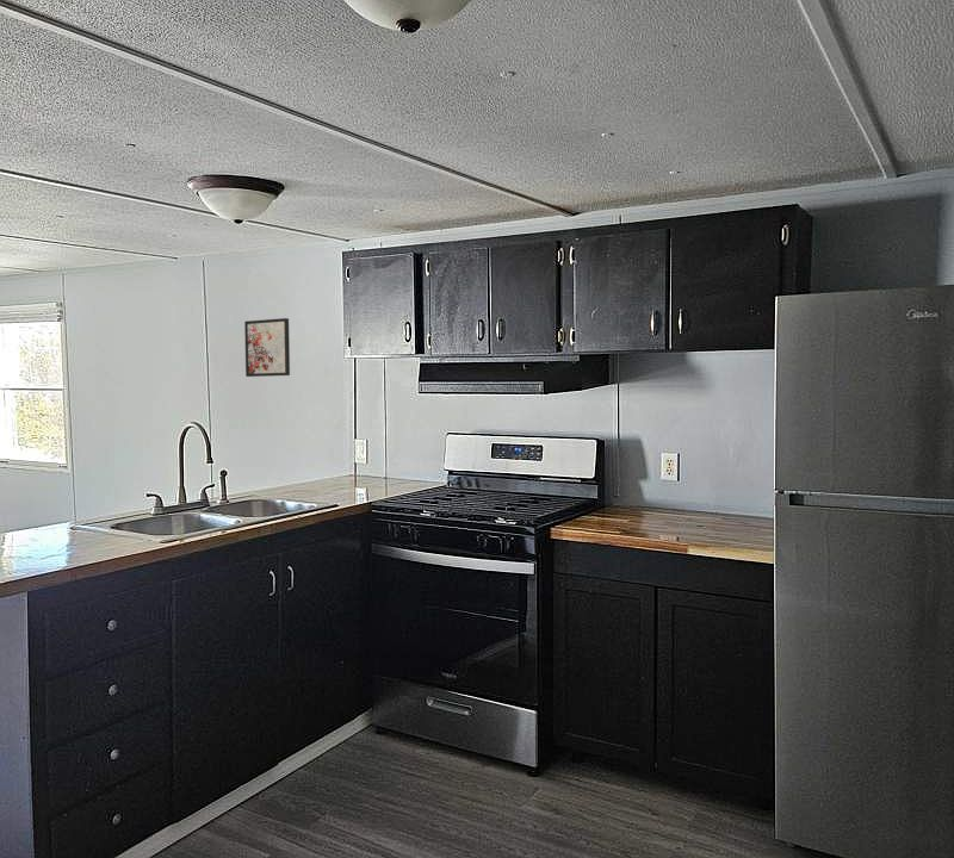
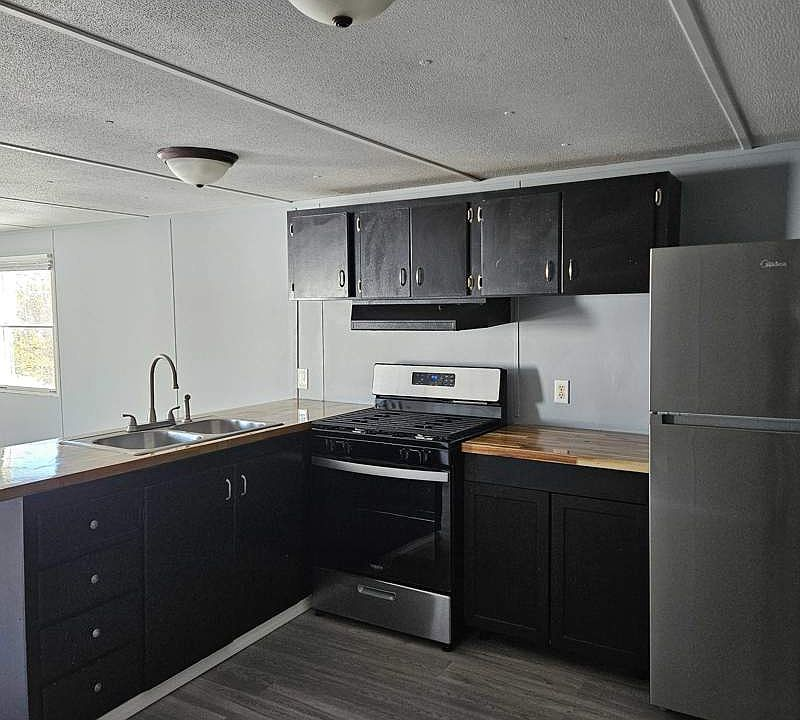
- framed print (266, 348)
